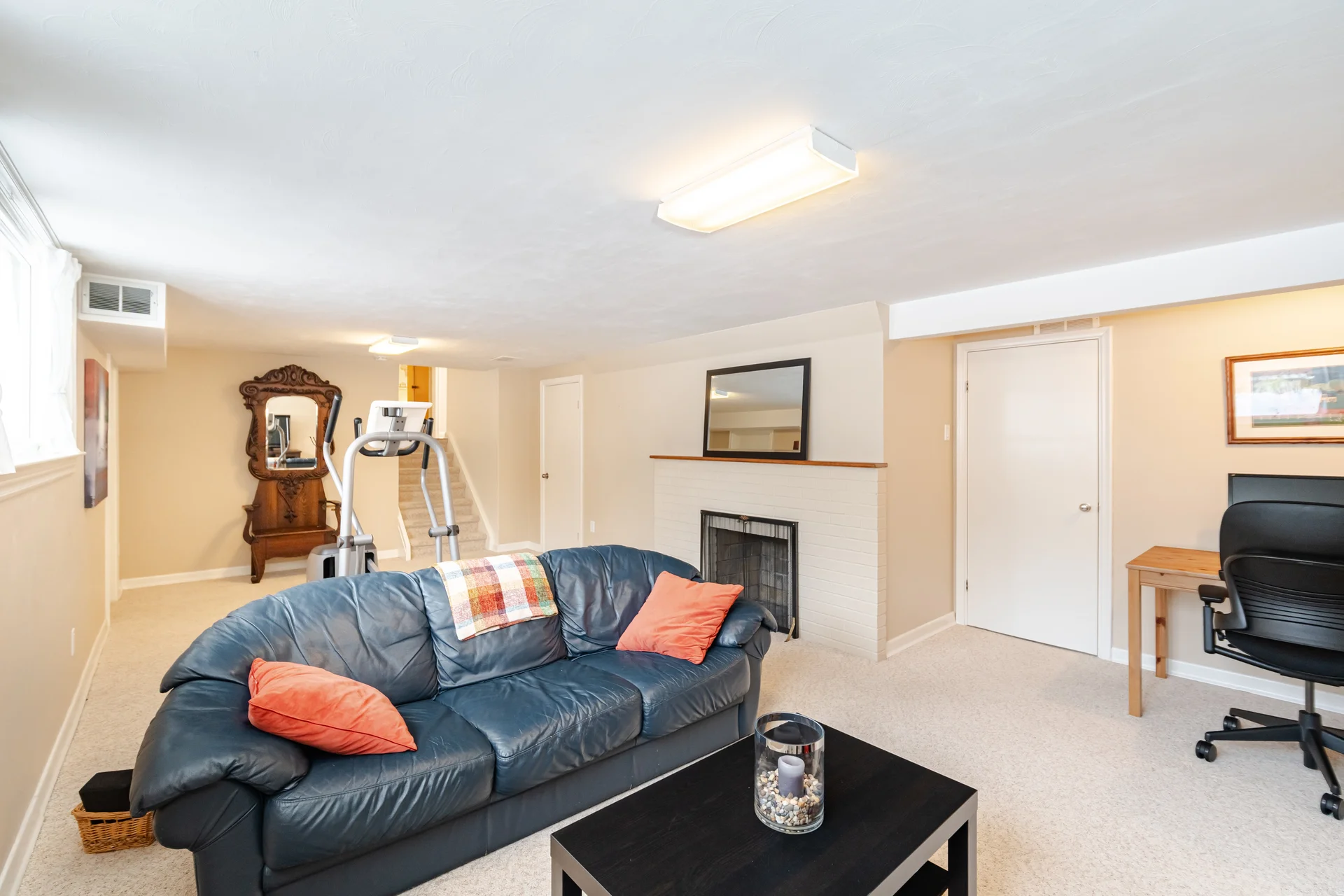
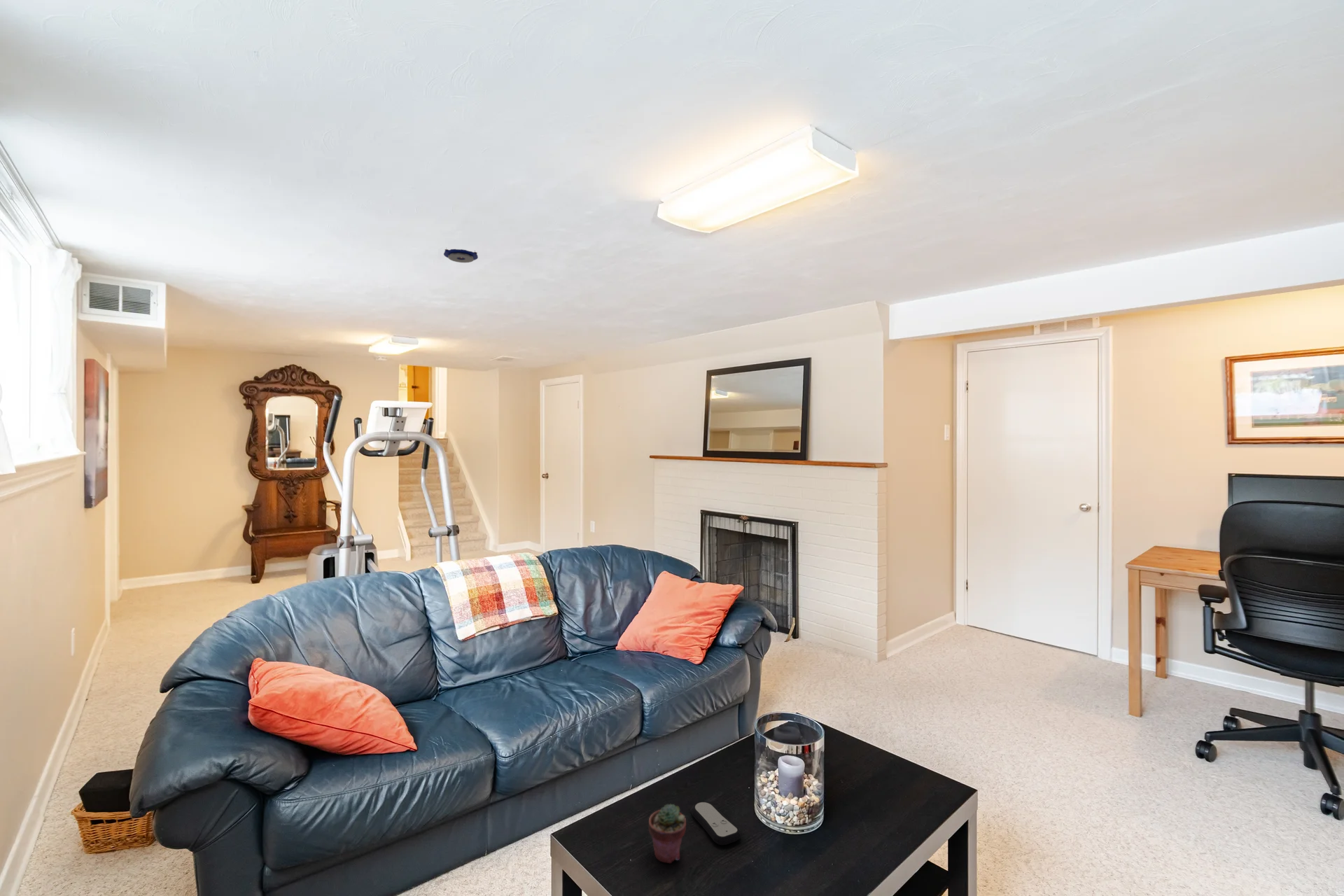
+ potted succulent (667, 830)
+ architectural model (461, 253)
+ remote control (714, 821)
